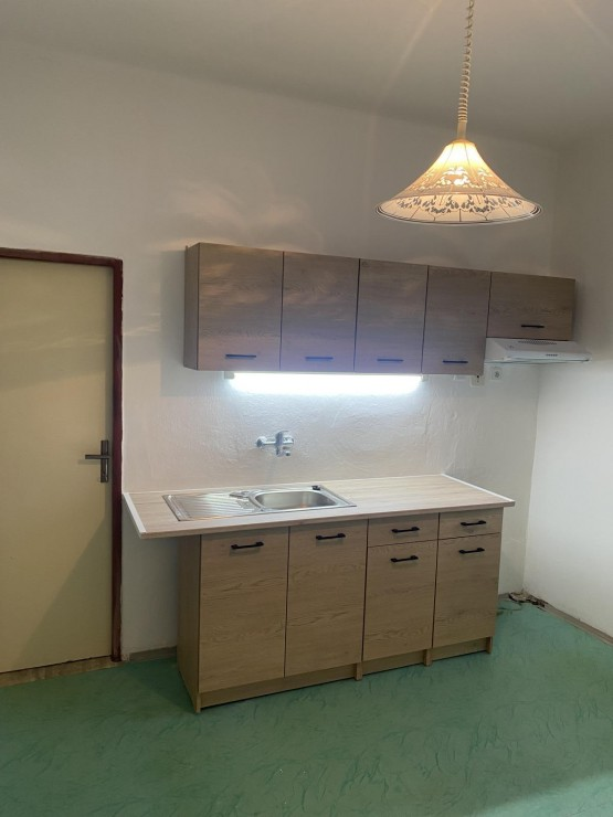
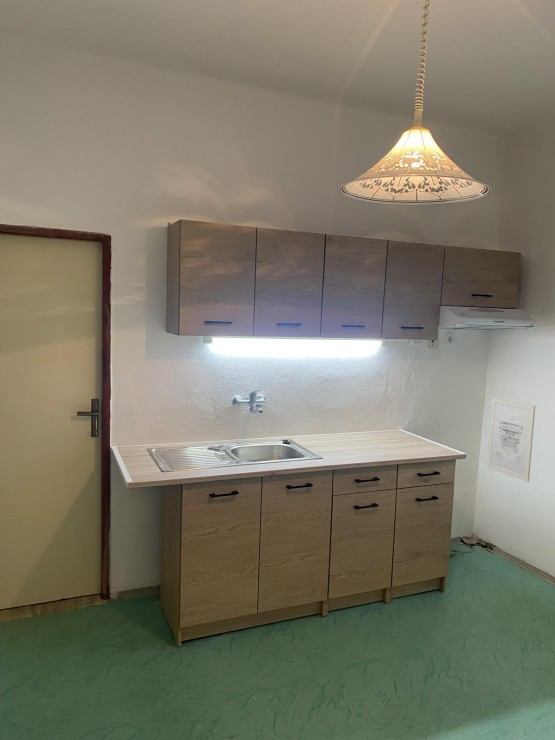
+ wall art (509, 438)
